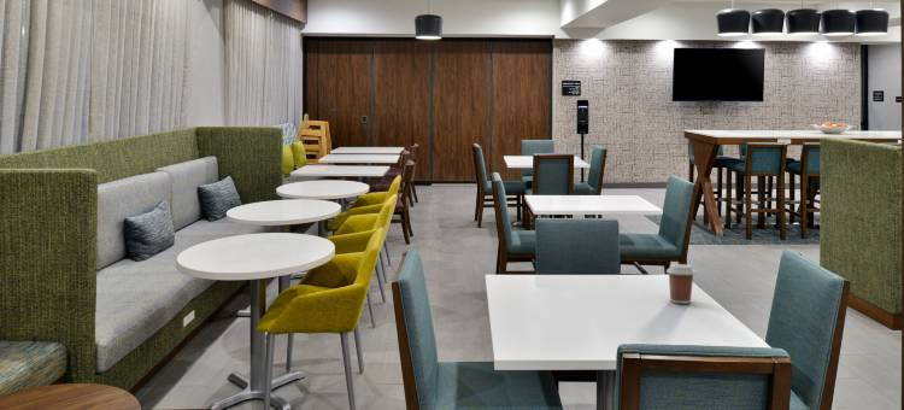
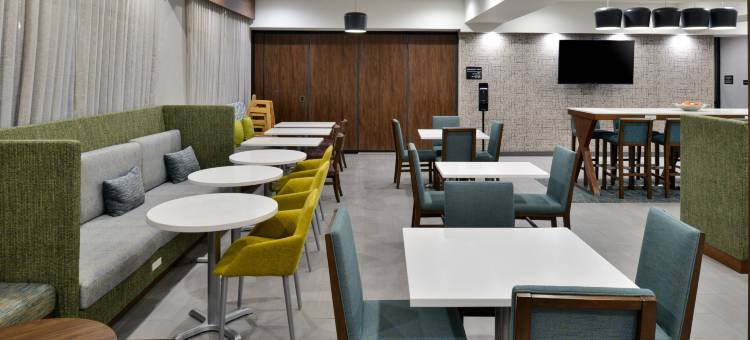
- coffee cup (680, 283)
